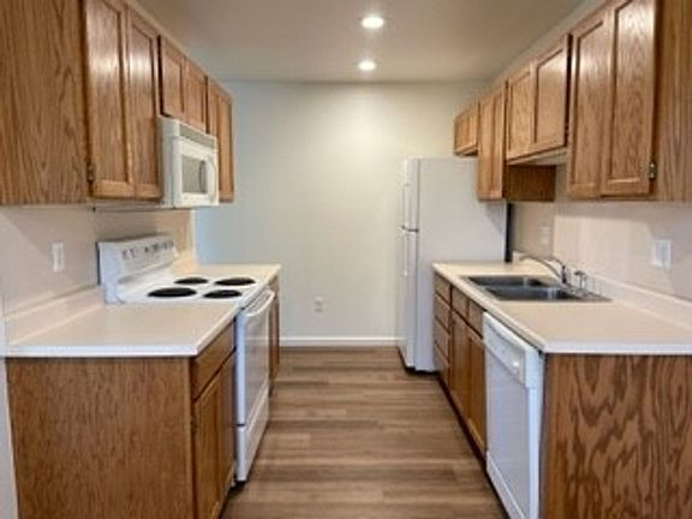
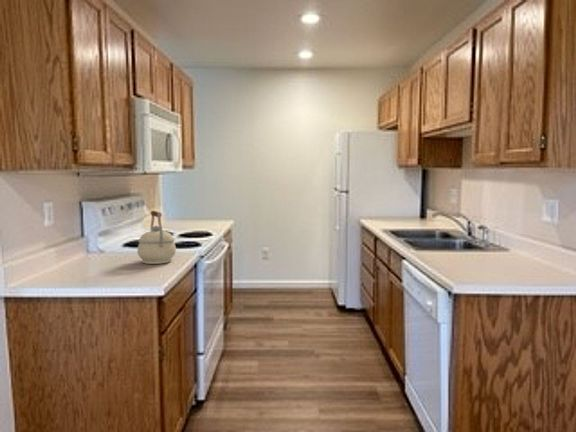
+ kettle (155, 236)
